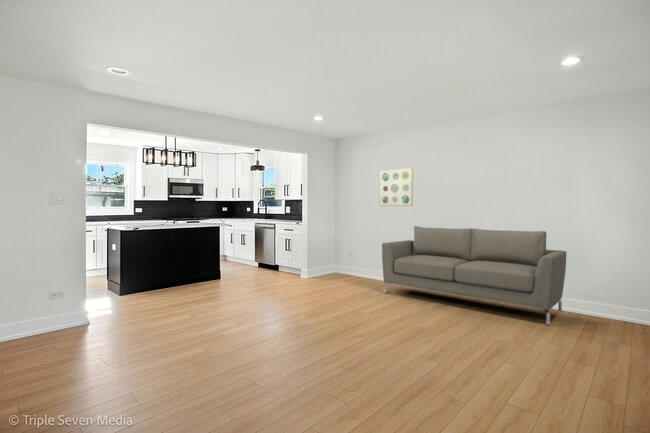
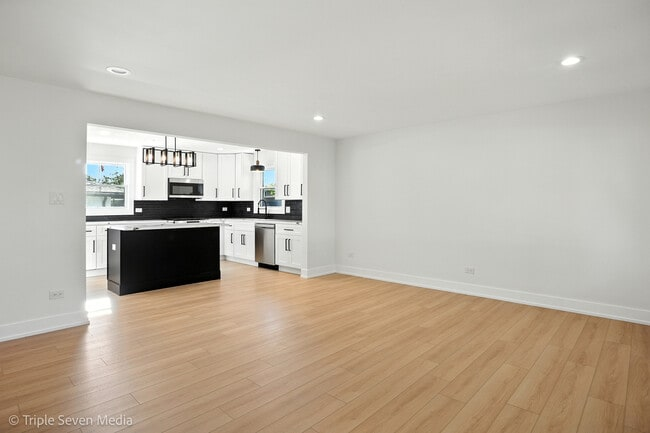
- sofa (465, 264)
- wall art (395, 187)
